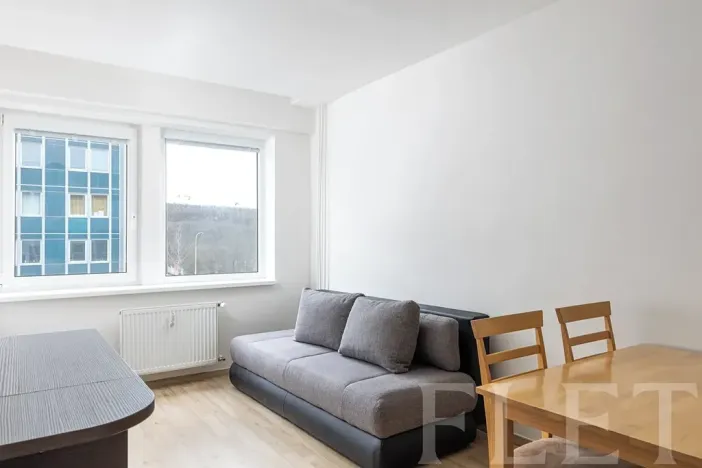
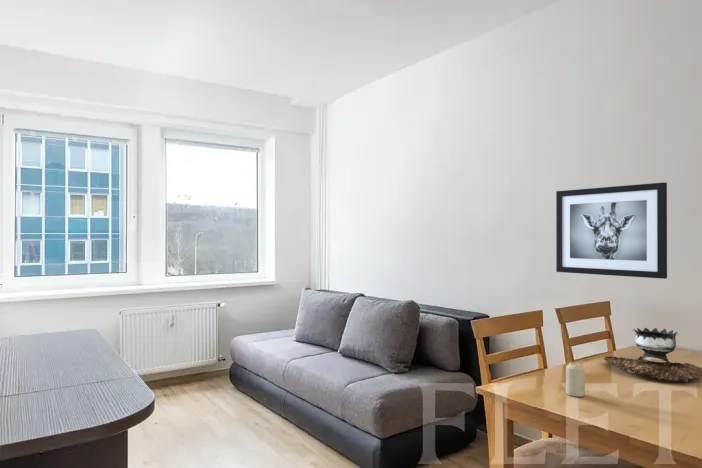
+ wall art (607, 231)
+ brazier (655, 351)
+ candle (575, 378)
